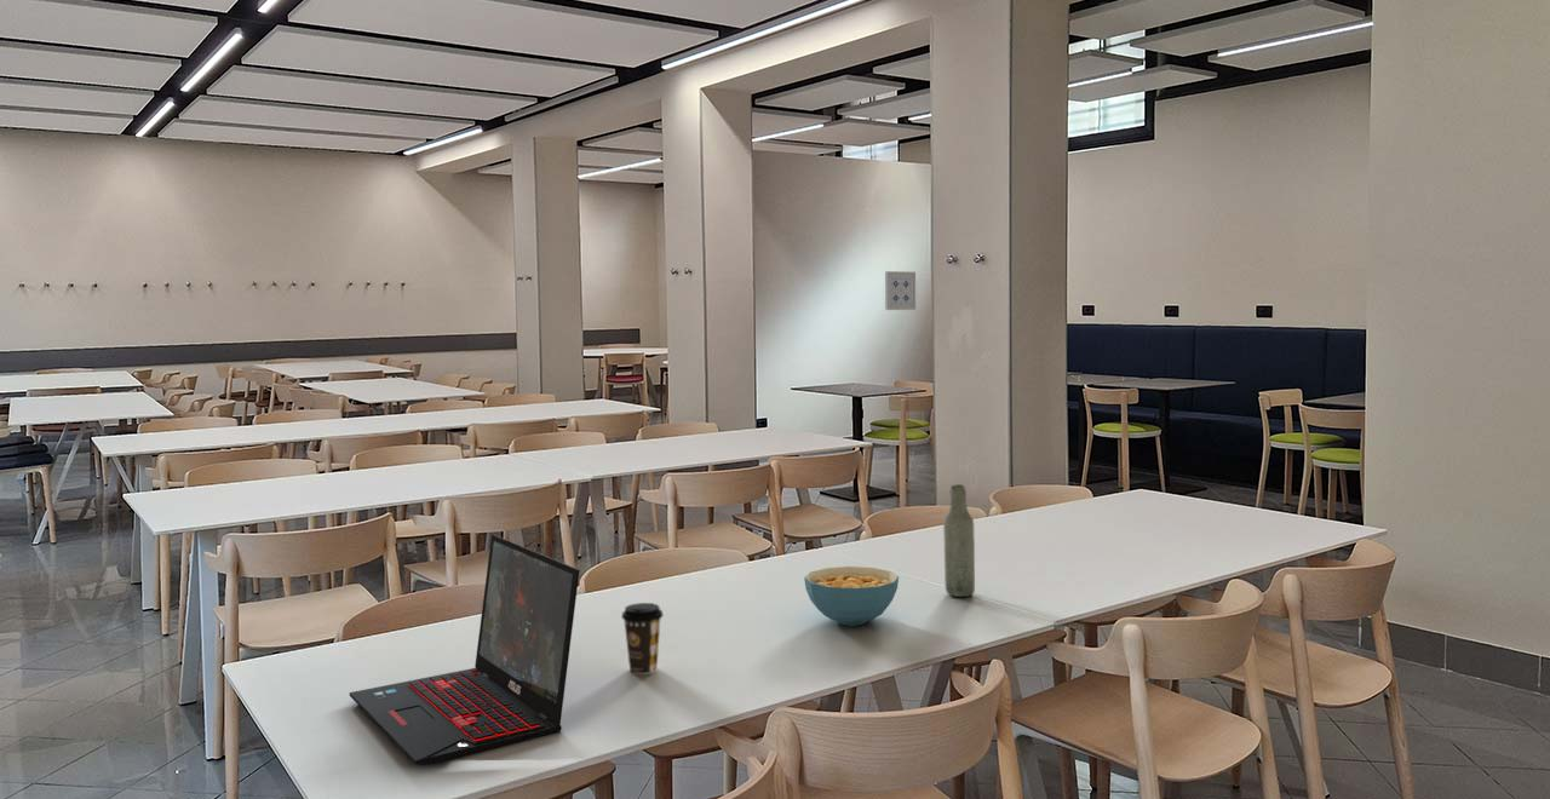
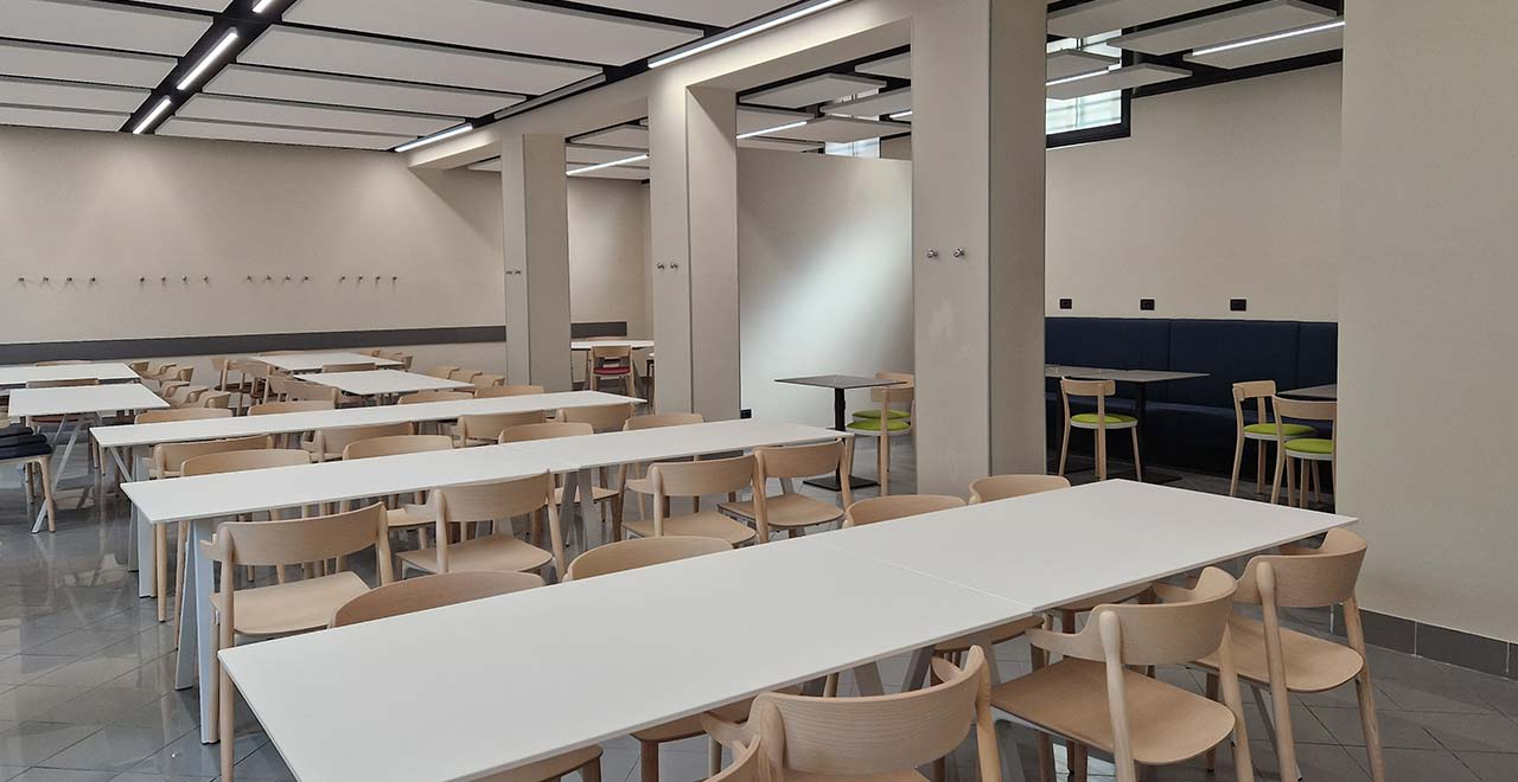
- laptop (478, 637)
- coffee cup (642, 638)
- wall art (900, 291)
- cereal bowl (851, 599)
- bottle (959, 539)
